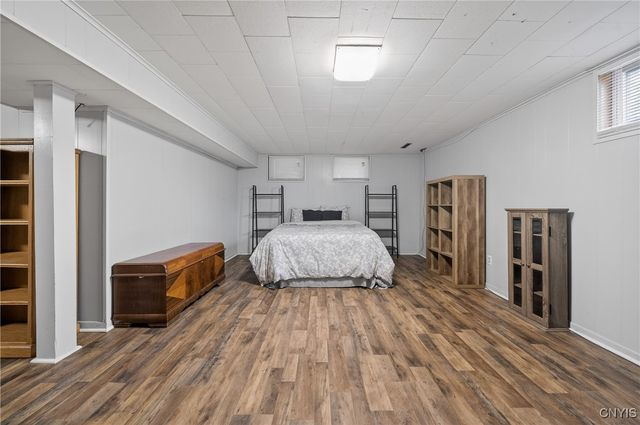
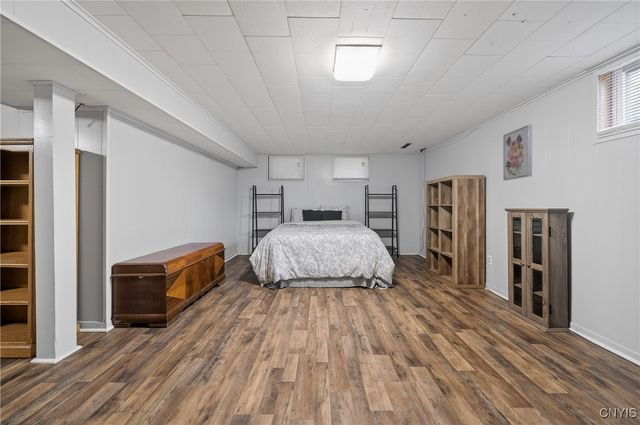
+ wall art (516, 154)
